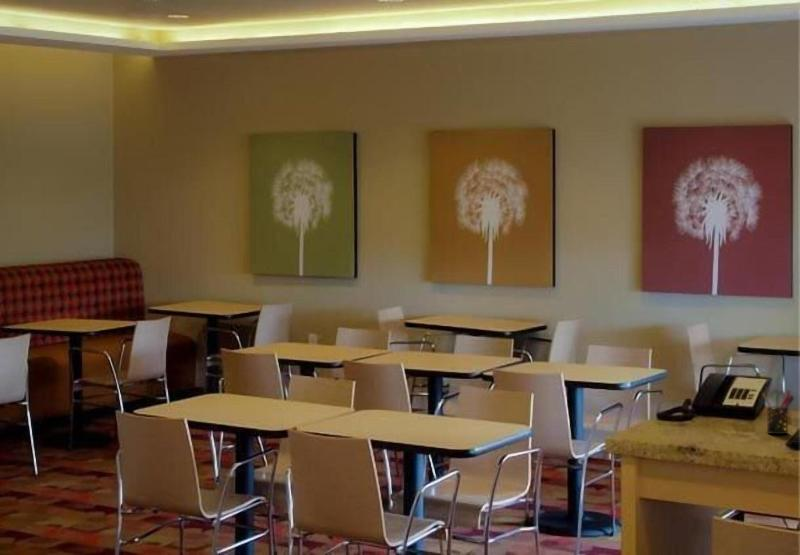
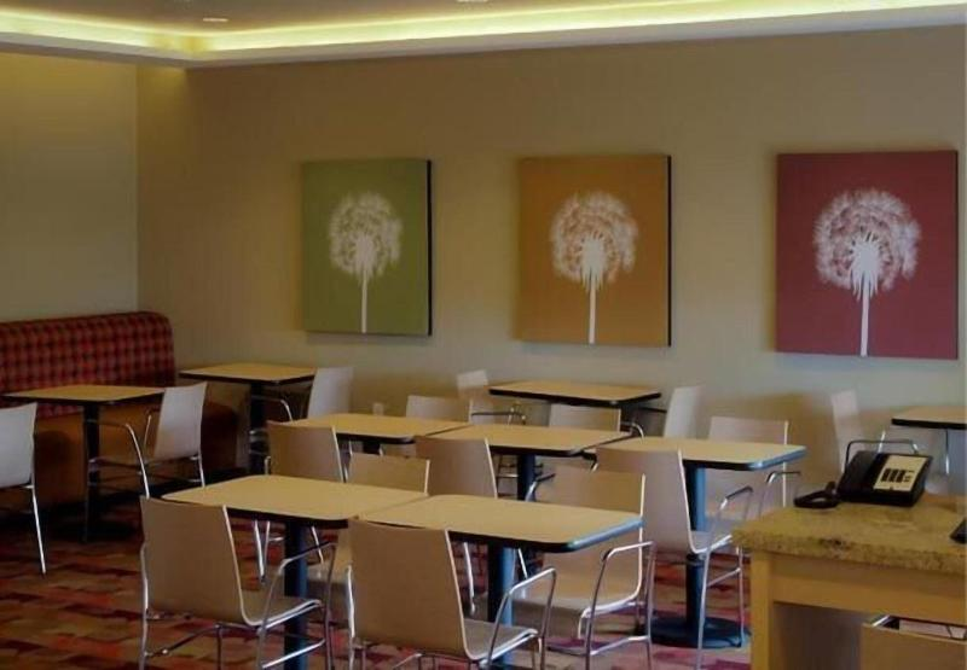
- pen holder (778, 410)
